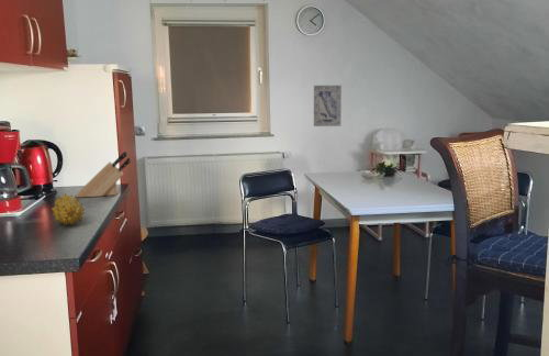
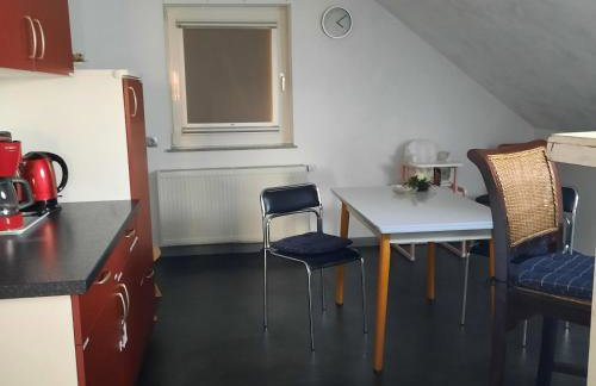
- wall art (327, 105)
- fruit (68, 209)
- knife block (103, 173)
